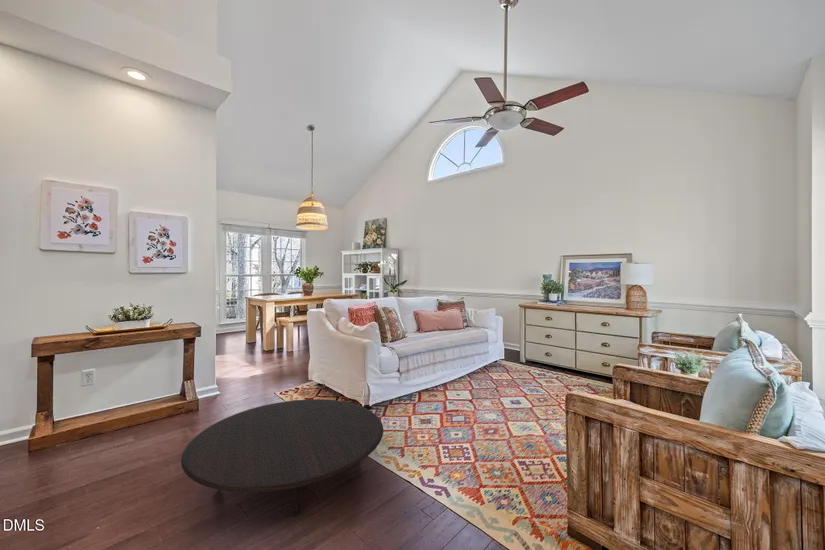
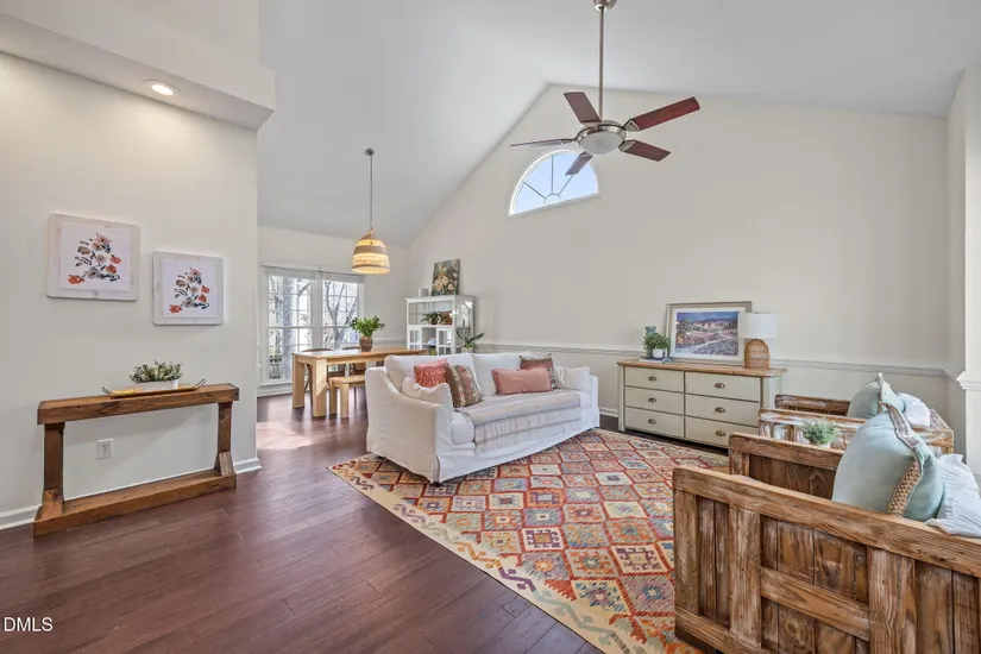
- table (291, 452)
